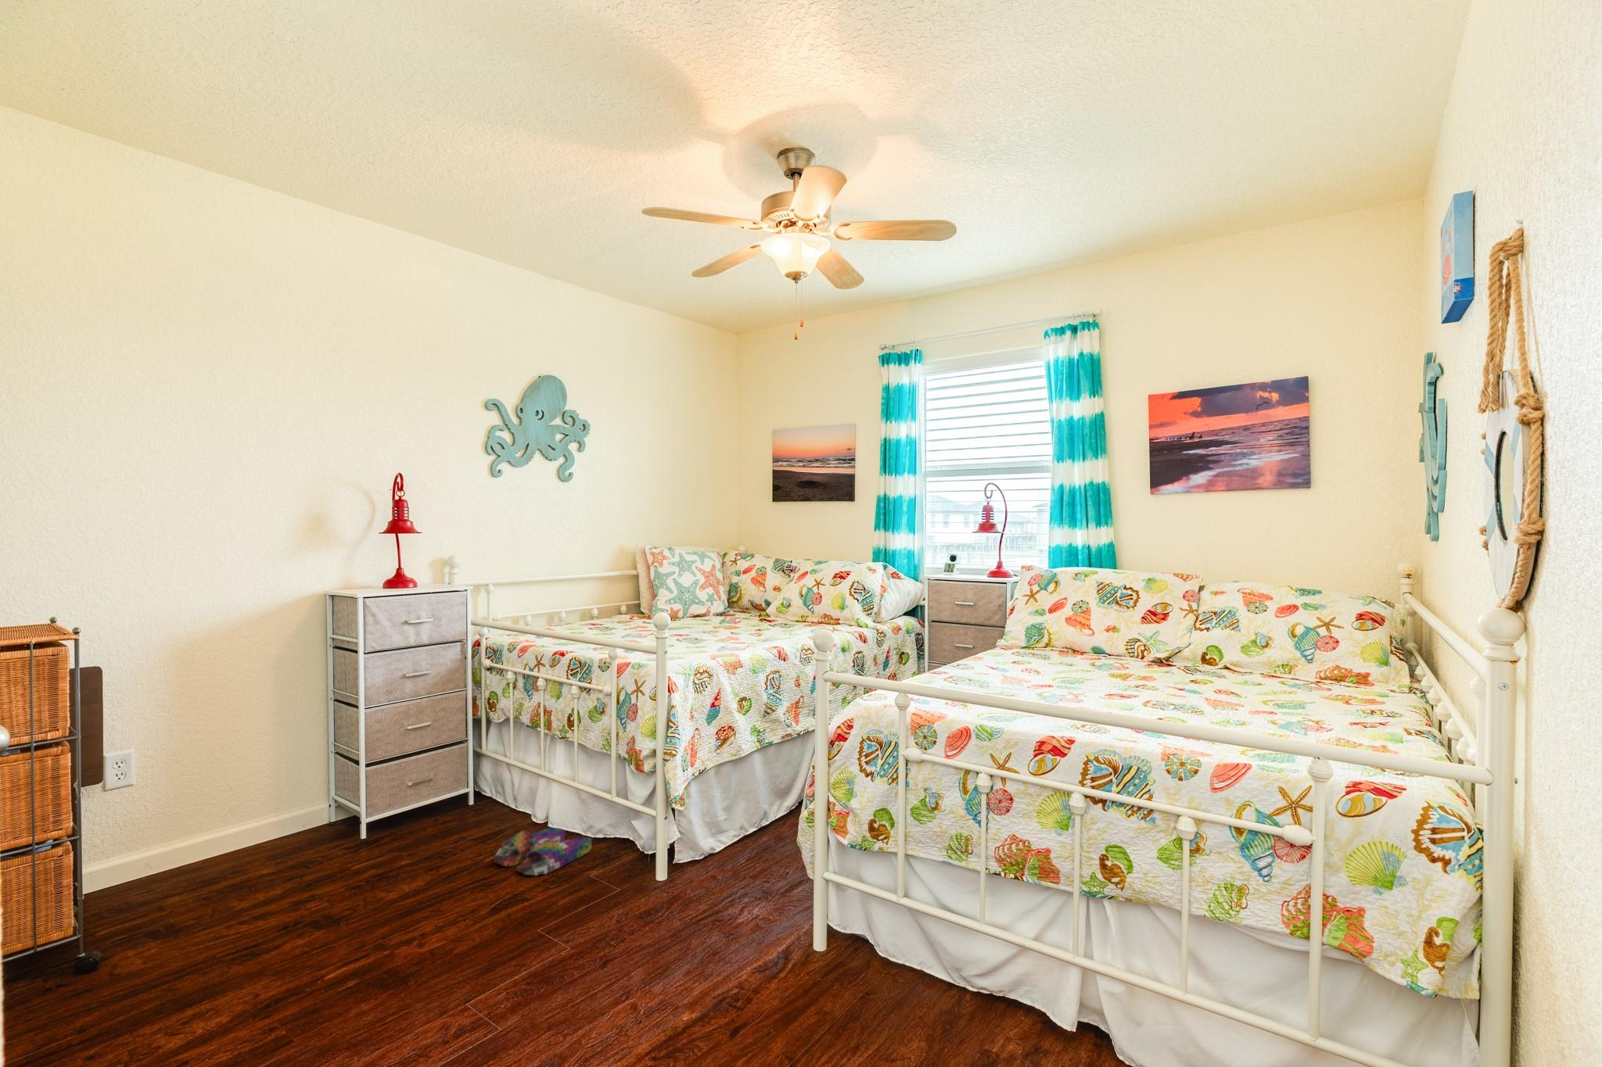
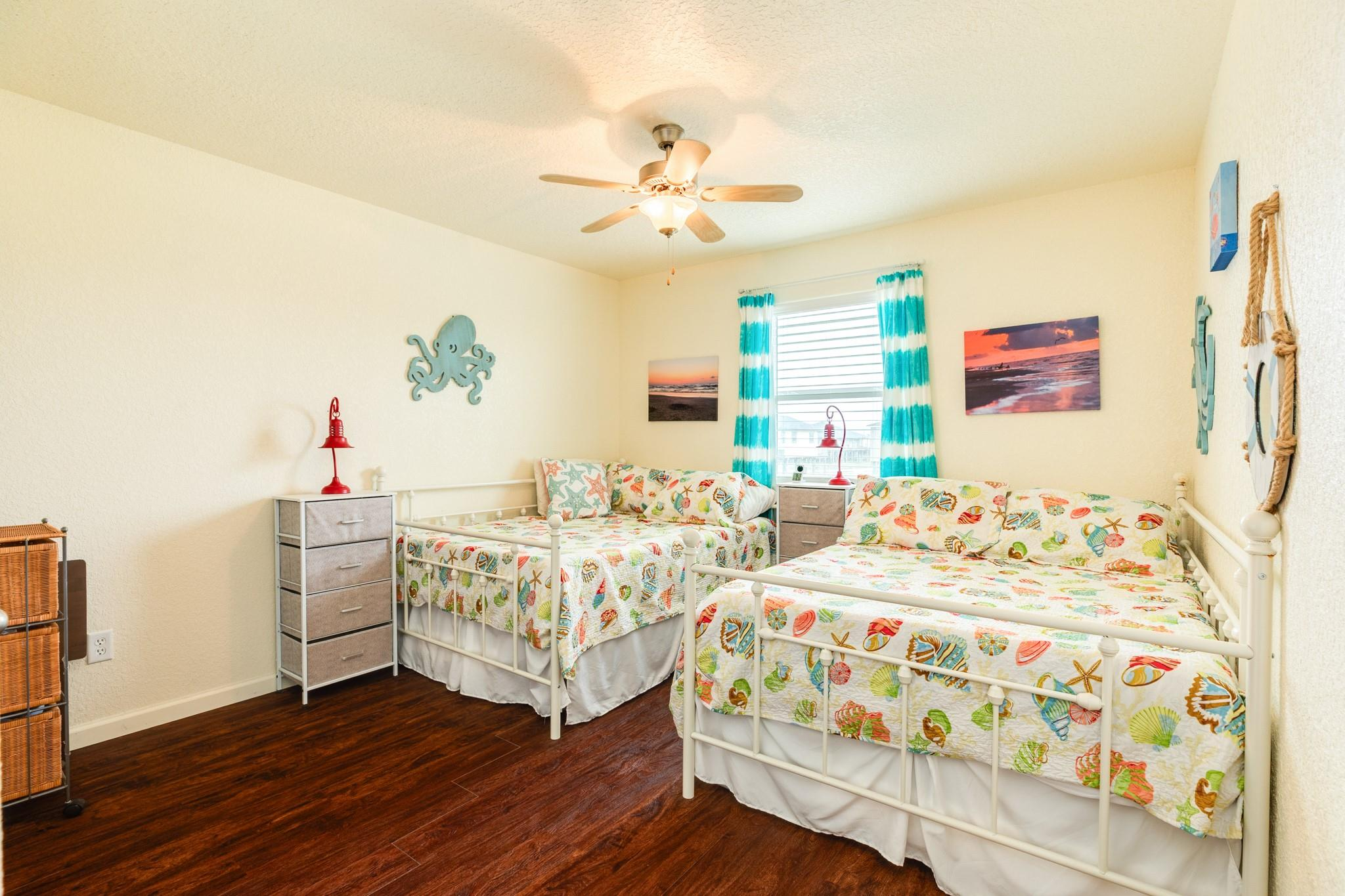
- slippers (543, 844)
